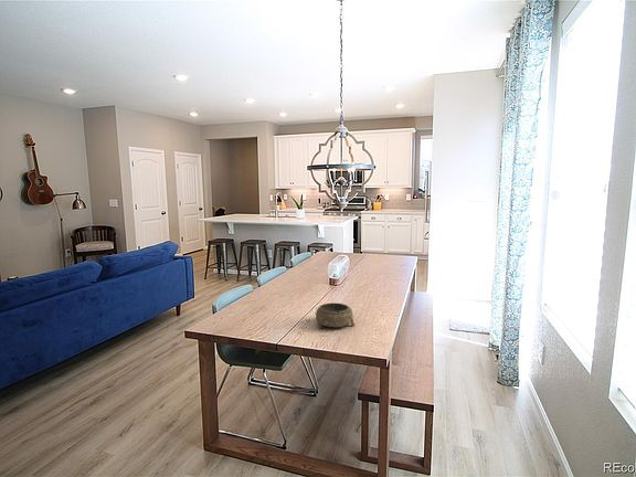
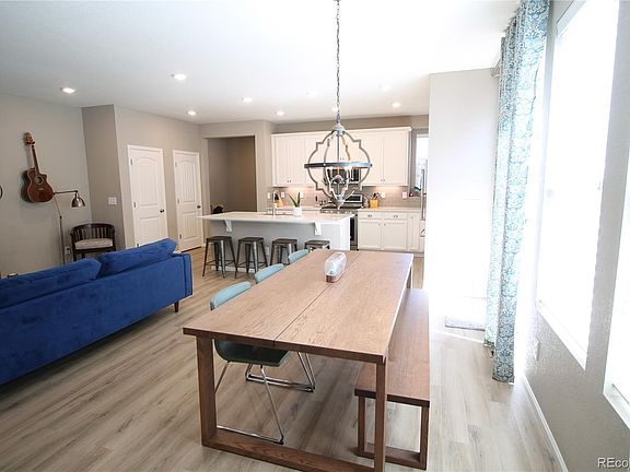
- decorative bowl (333, 315)
